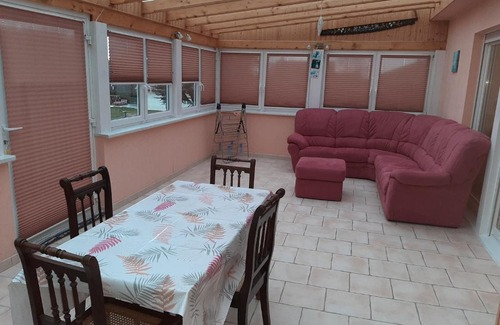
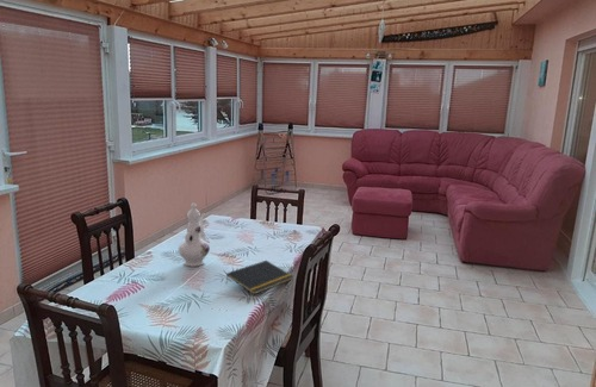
+ chinaware (195, 232)
+ notepad (260, 276)
